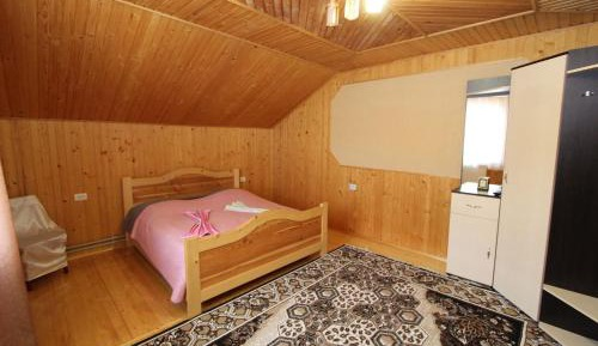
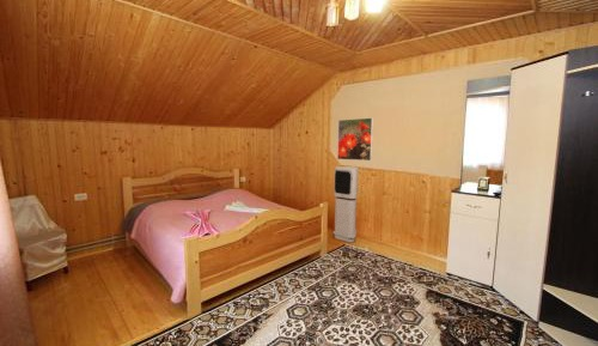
+ air purifier (349, 202)
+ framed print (354, 139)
